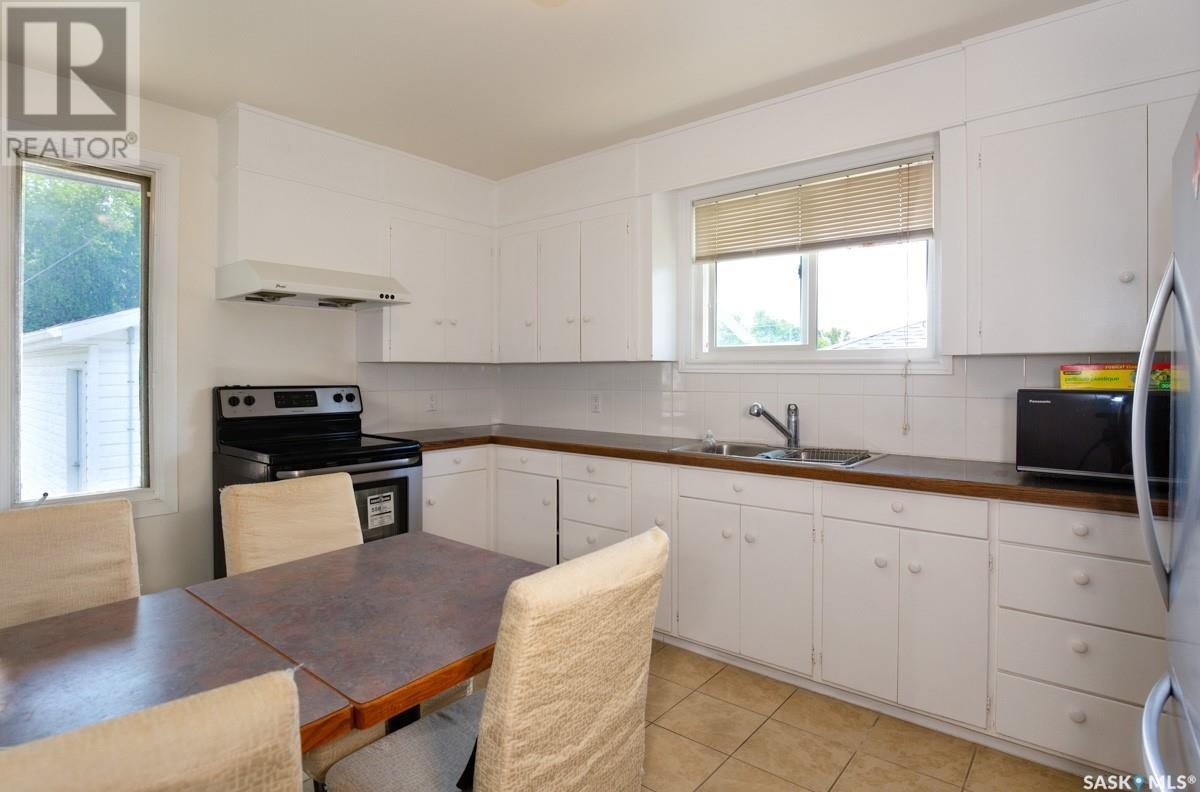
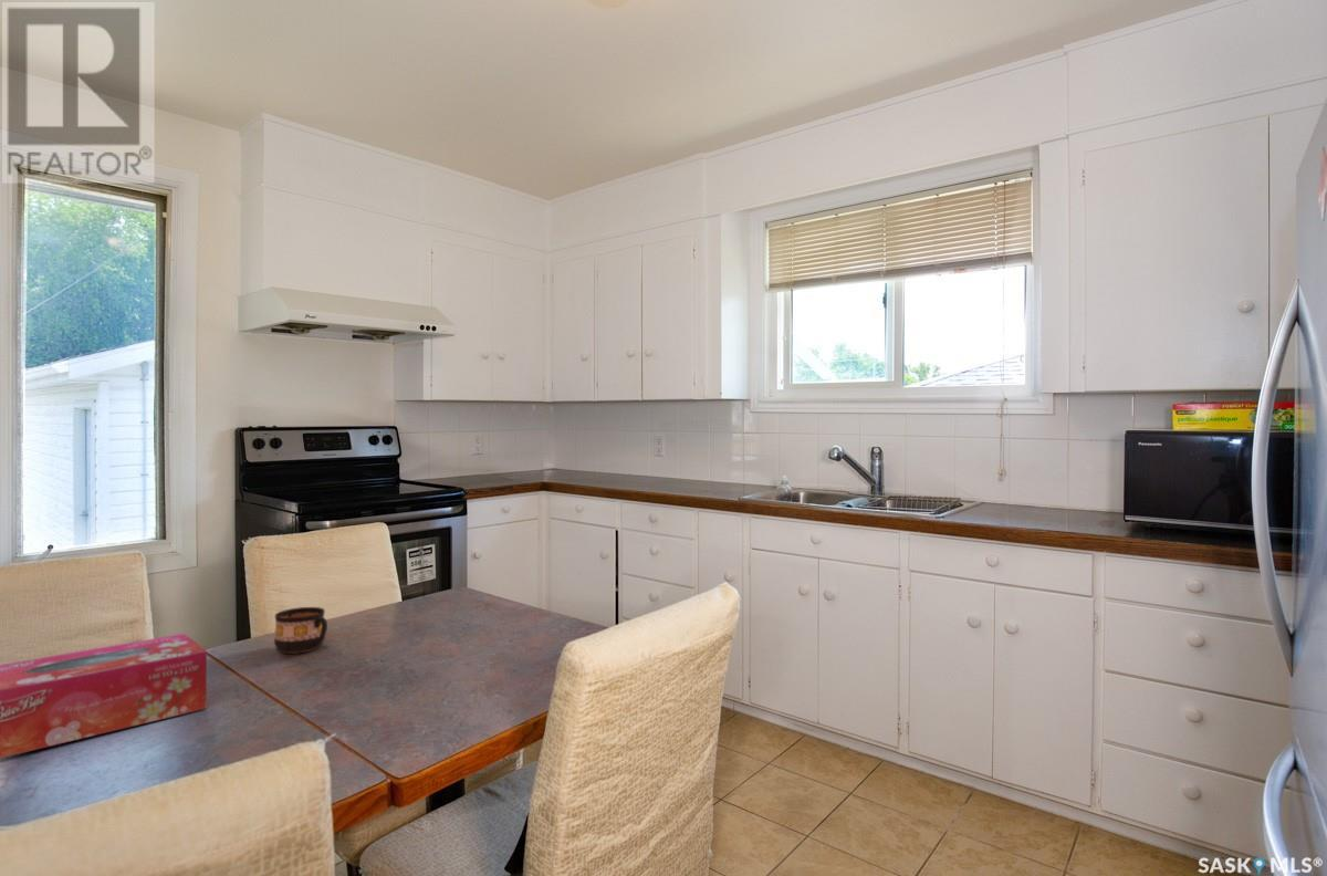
+ tissue box (91, 690)
+ cup (300, 630)
